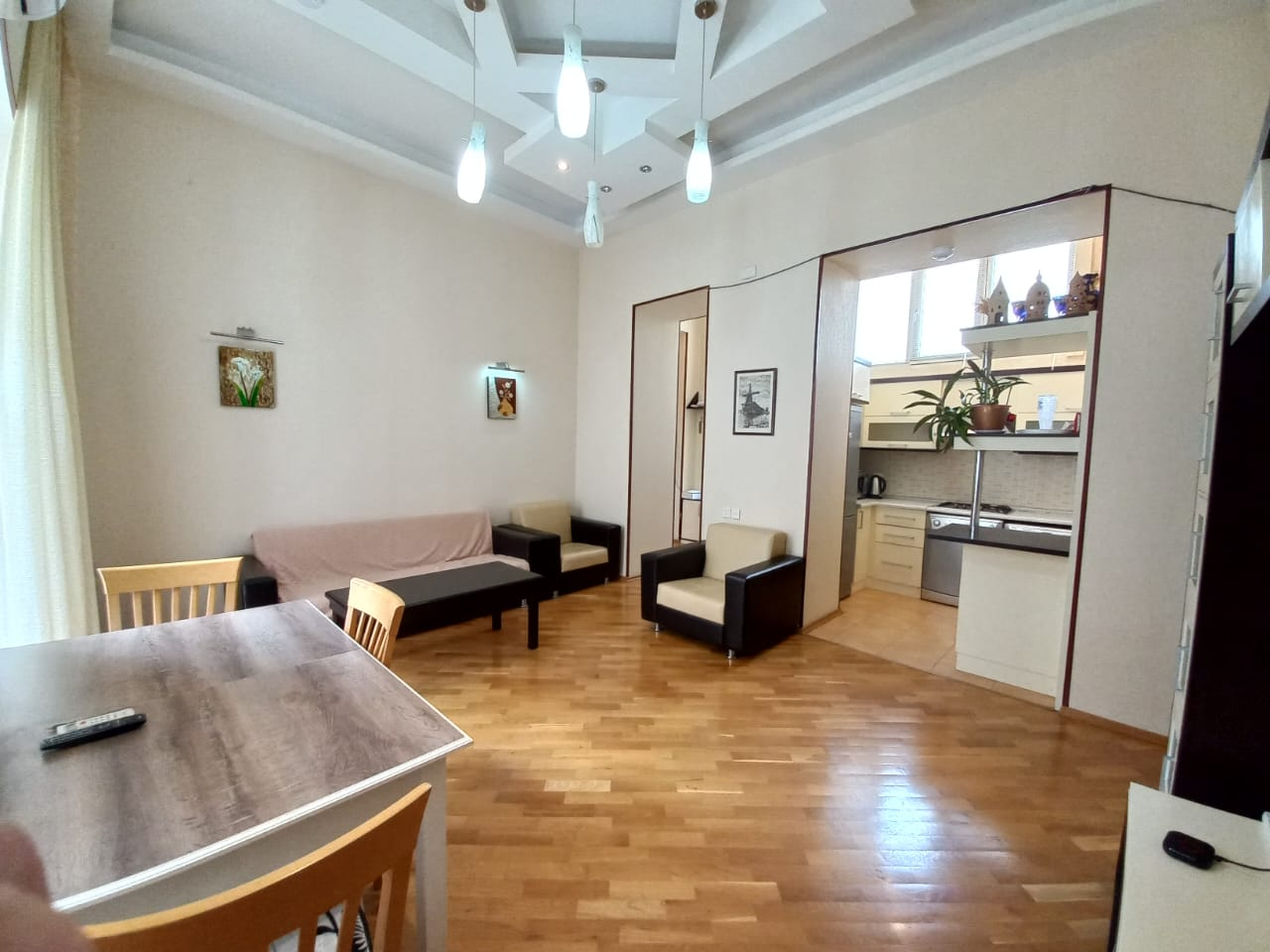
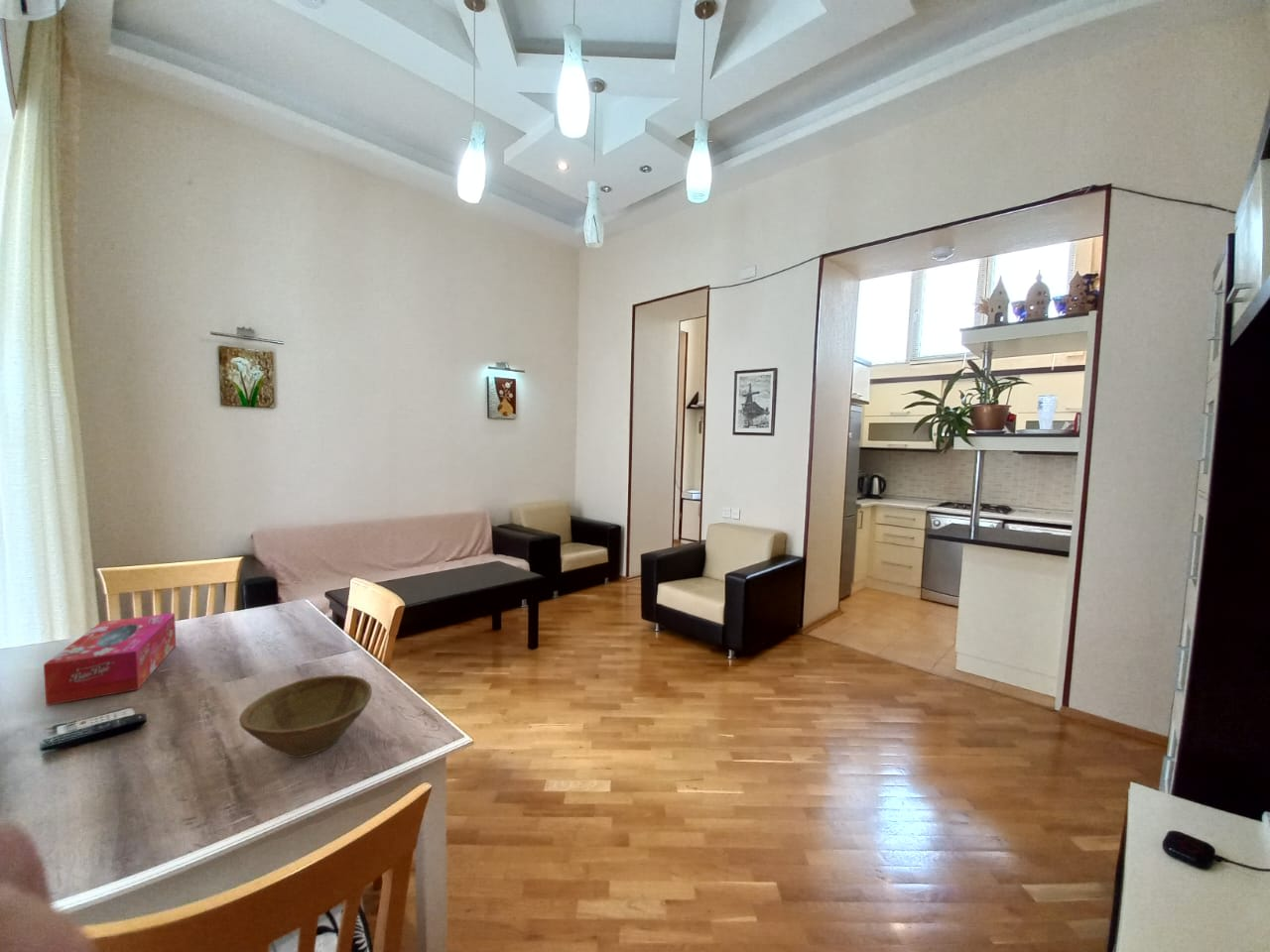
+ tissue box (118, 653)
+ bowl (311, 722)
